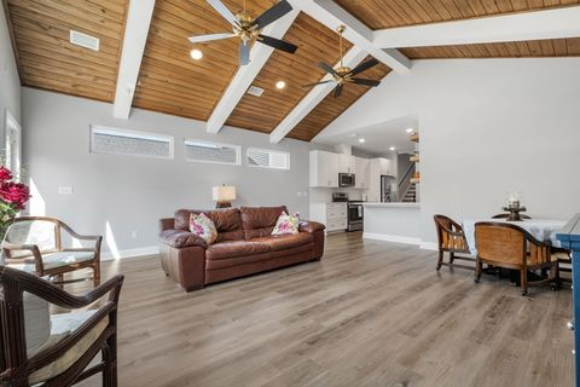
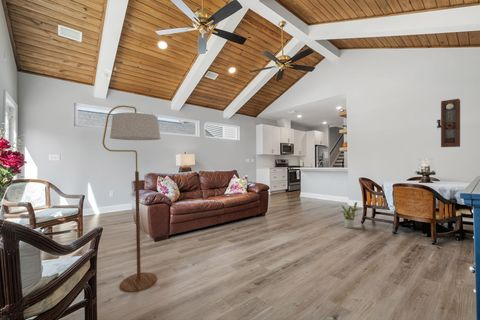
+ pendulum clock (447, 123)
+ floor lamp (136, 195)
+ potted plant (351, 215)
